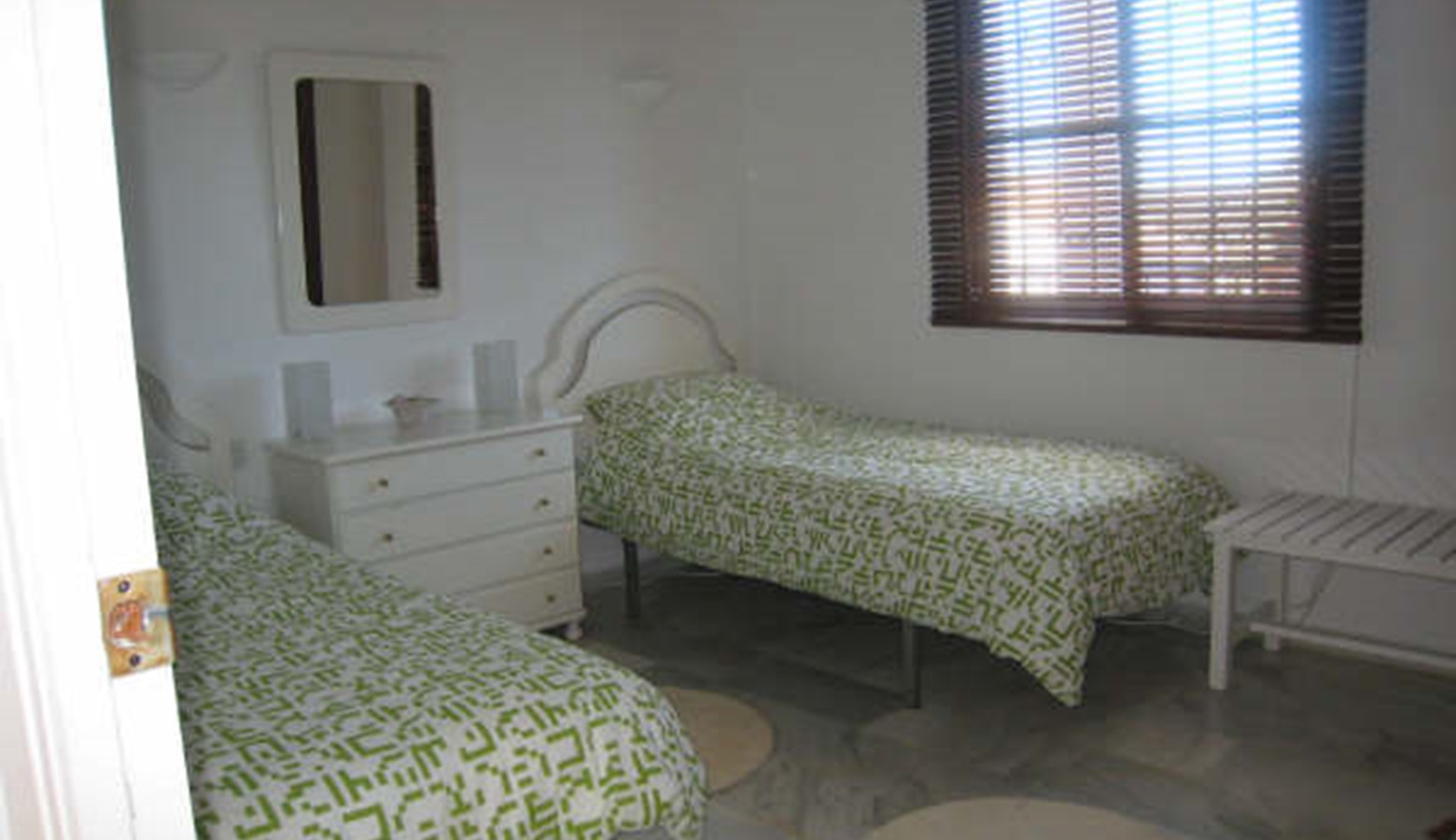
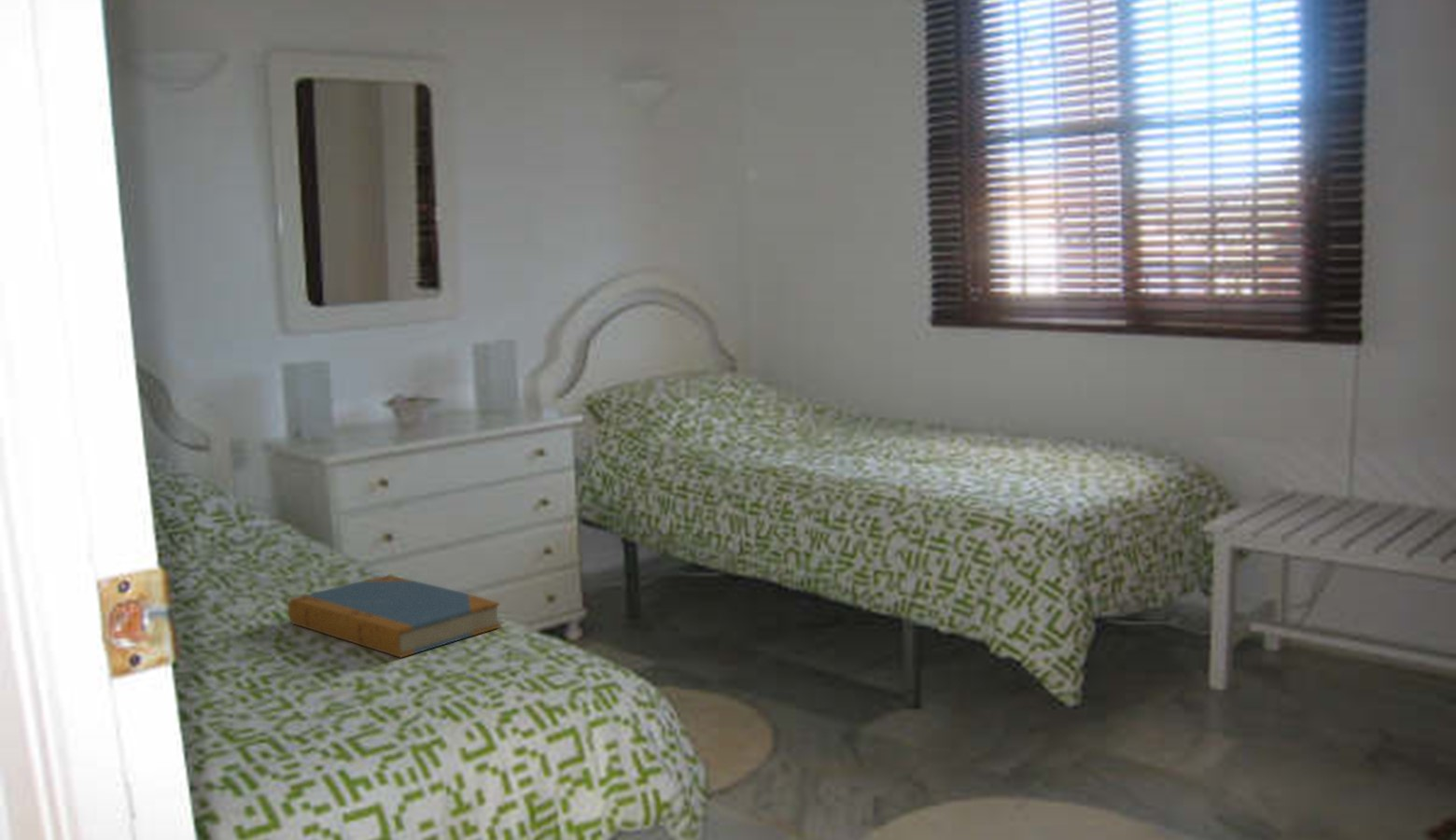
+ book (392, 612)
